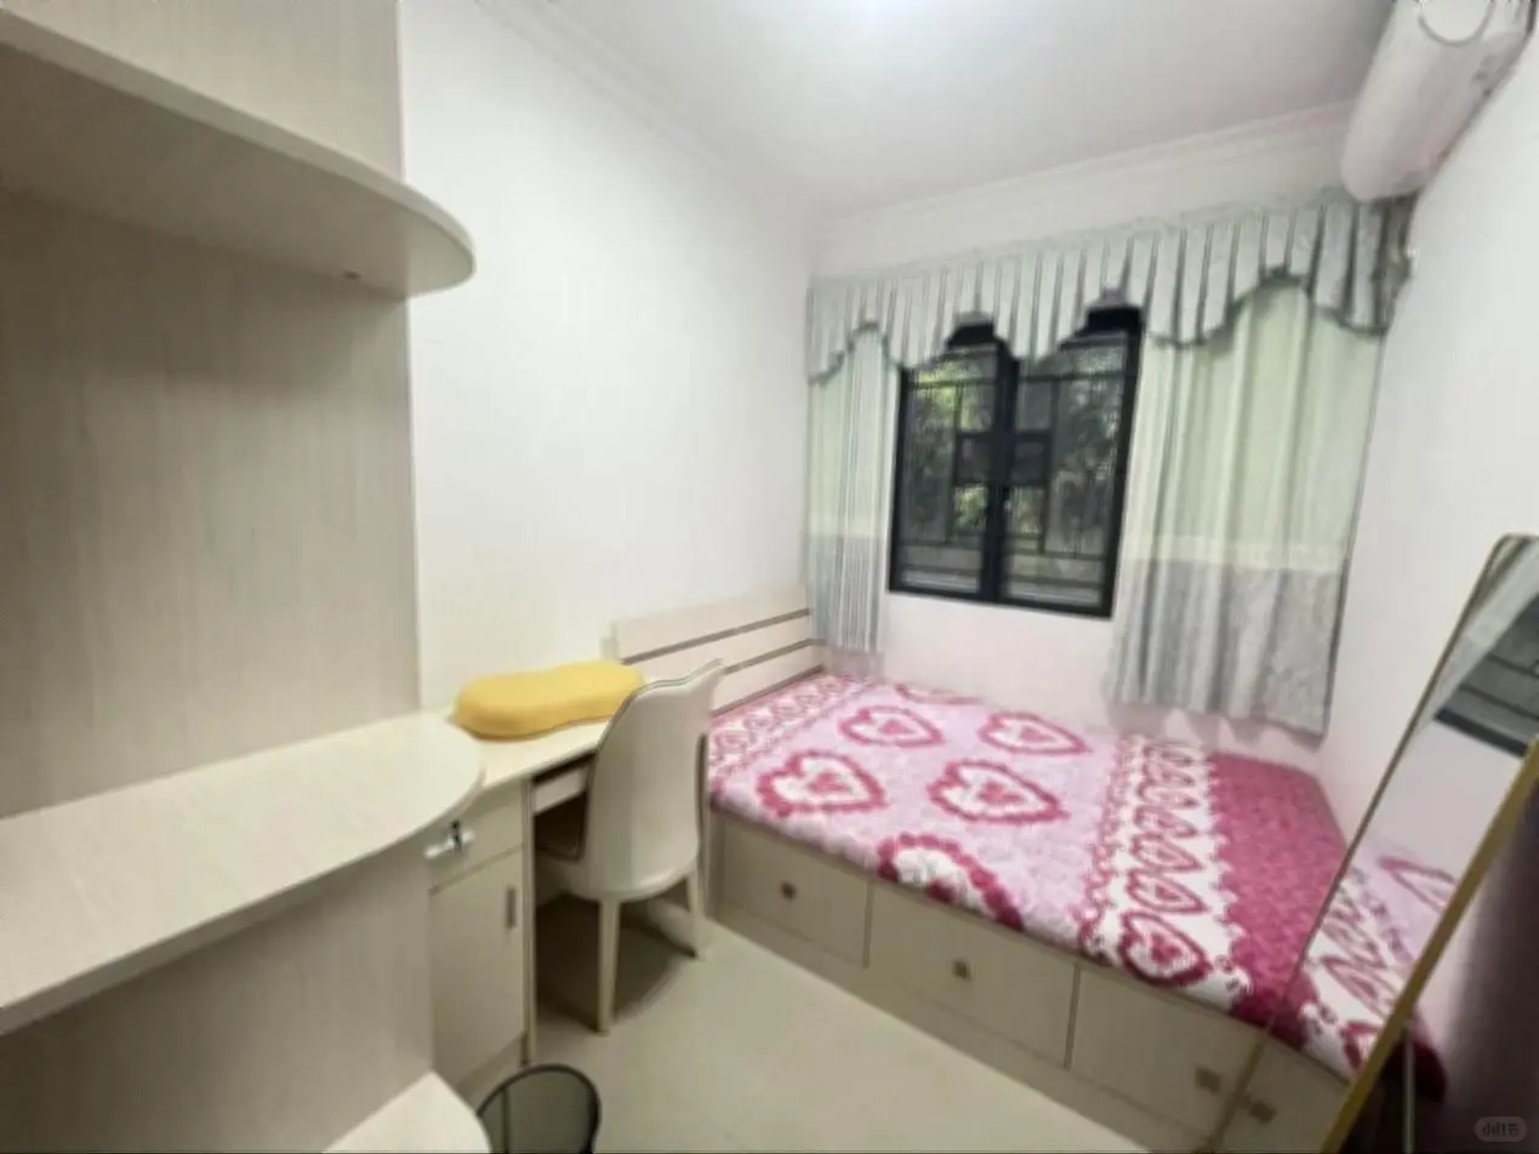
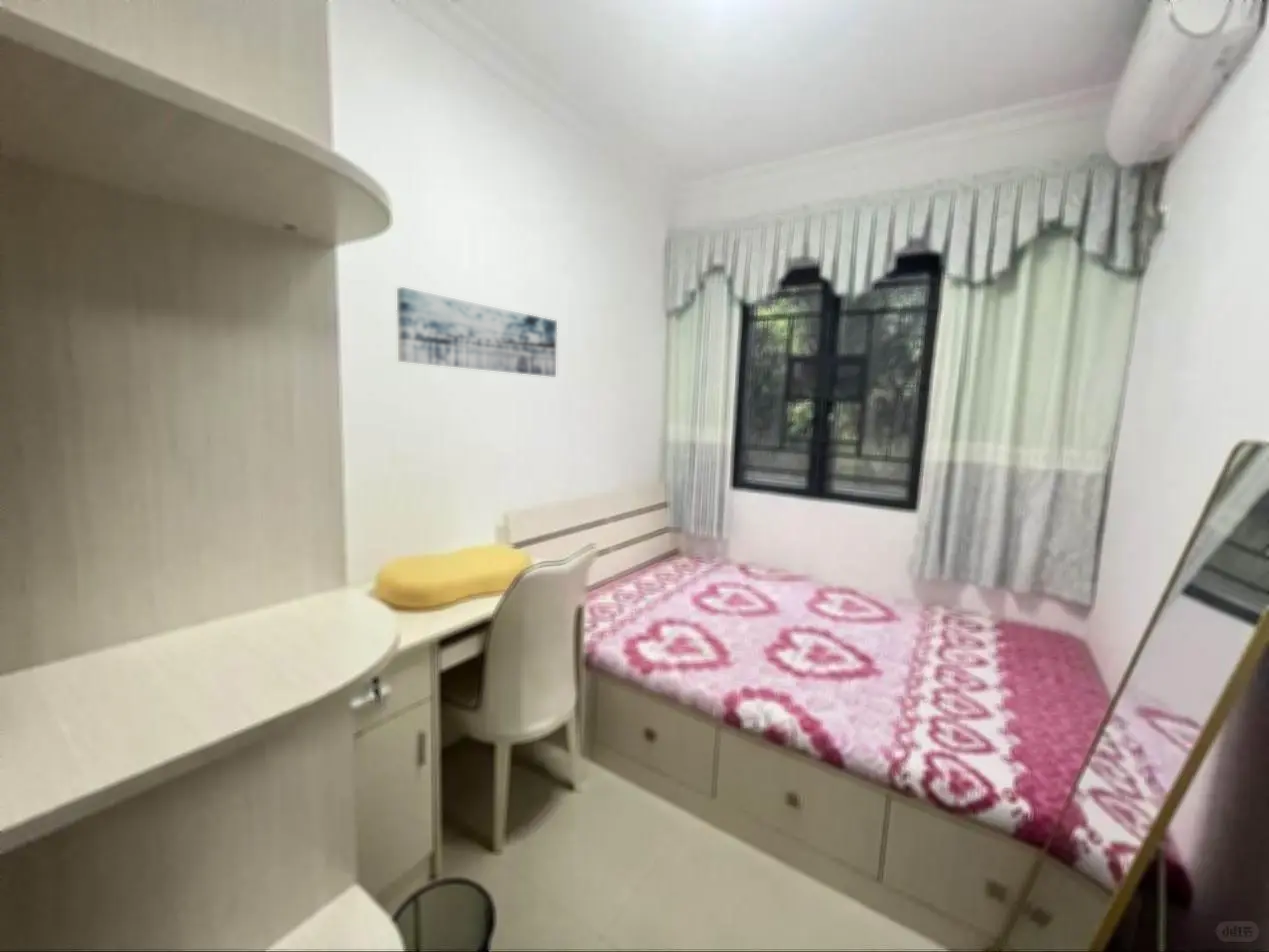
+ wall art (487, 338)
